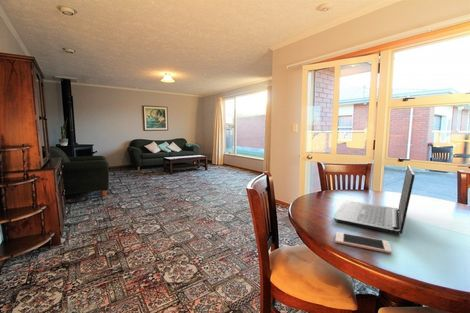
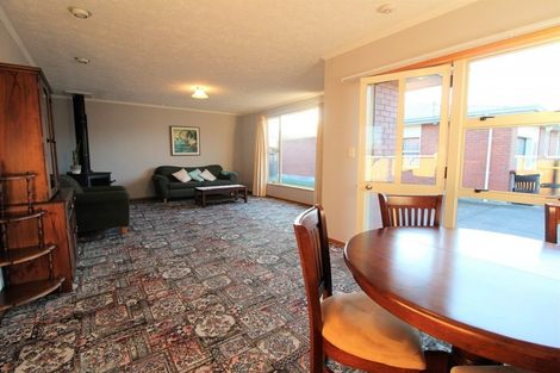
- laptop (371, 204)
- cell phone (361, 241)
